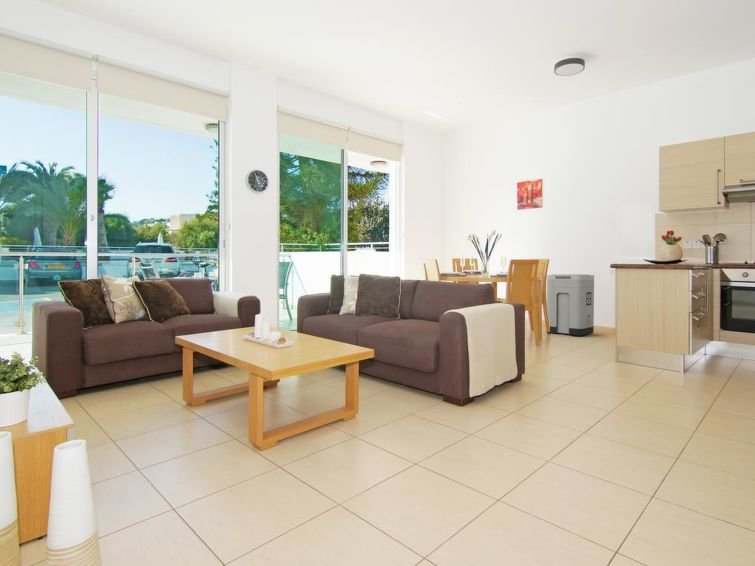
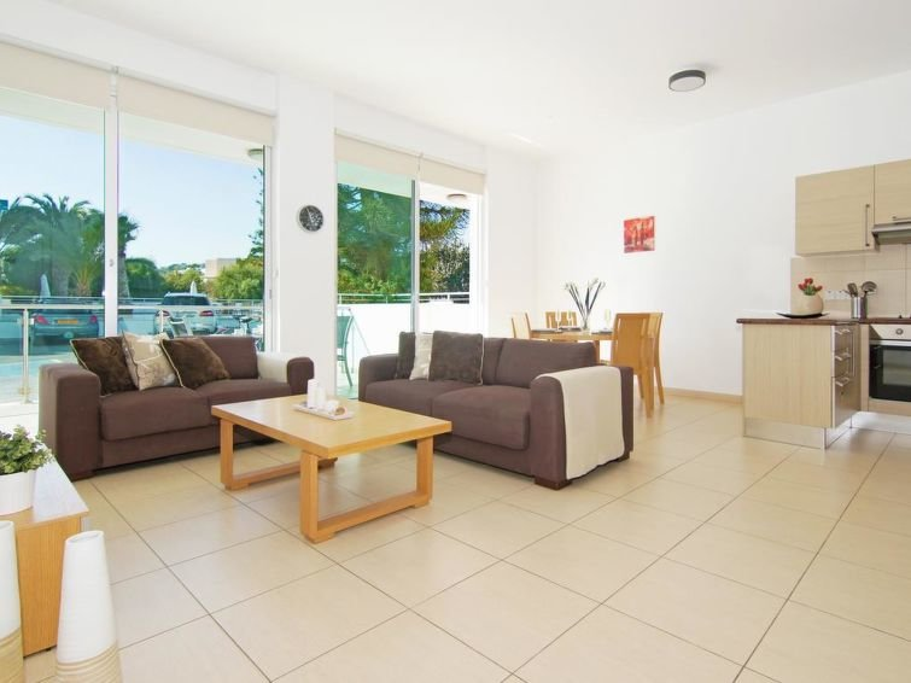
- trash can (570, 303)
